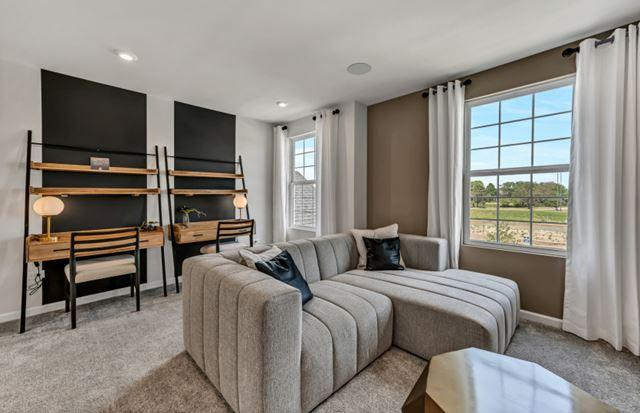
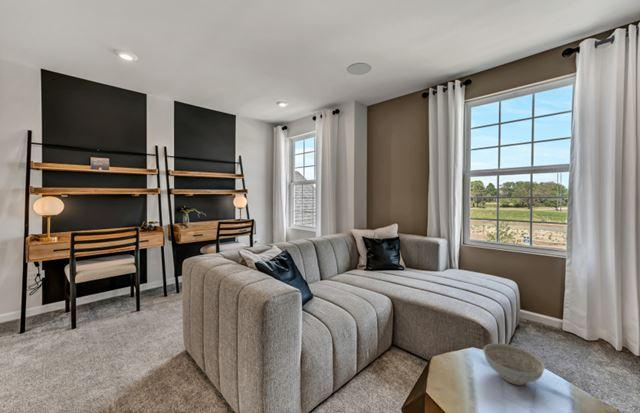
+ decorative bowl (512, 367)
